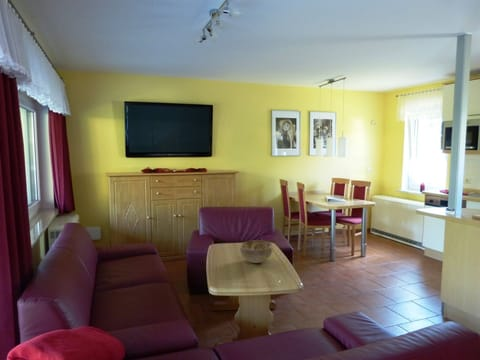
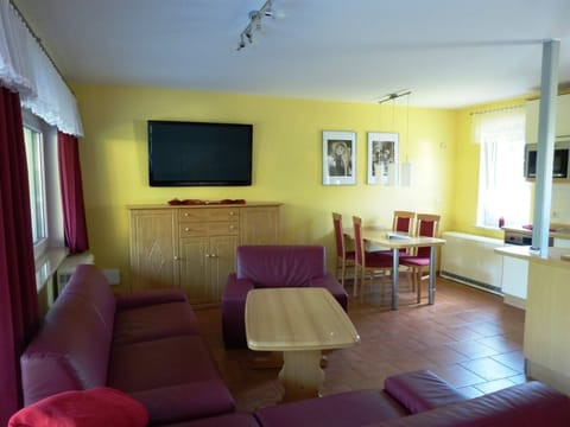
- decorative bowl (256, 252)
